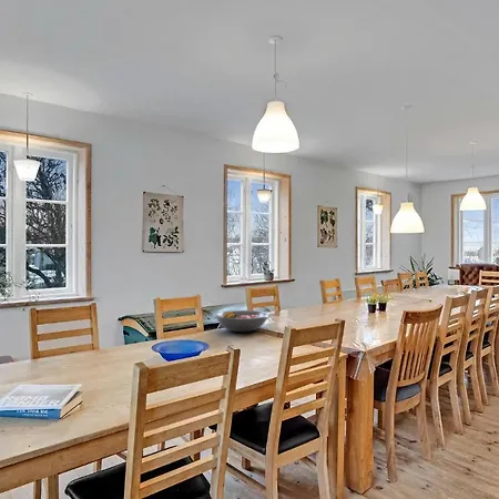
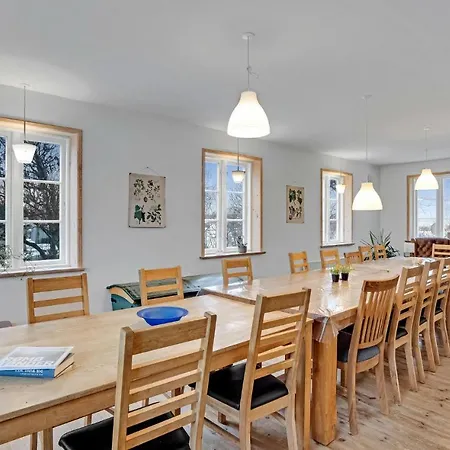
- fruit bowl (242, 319)
